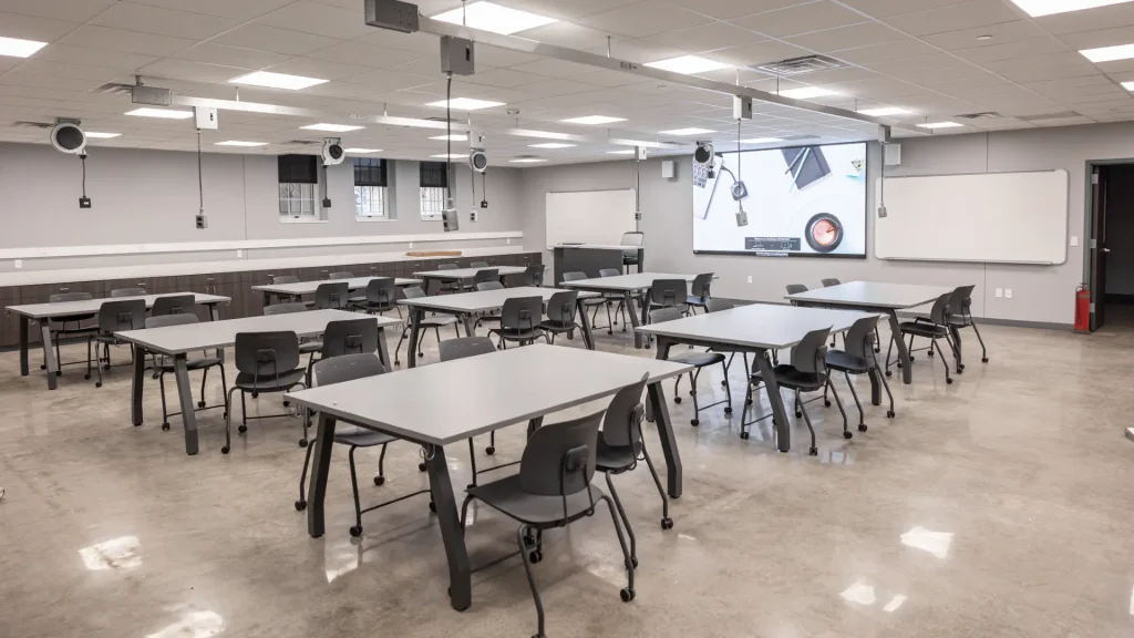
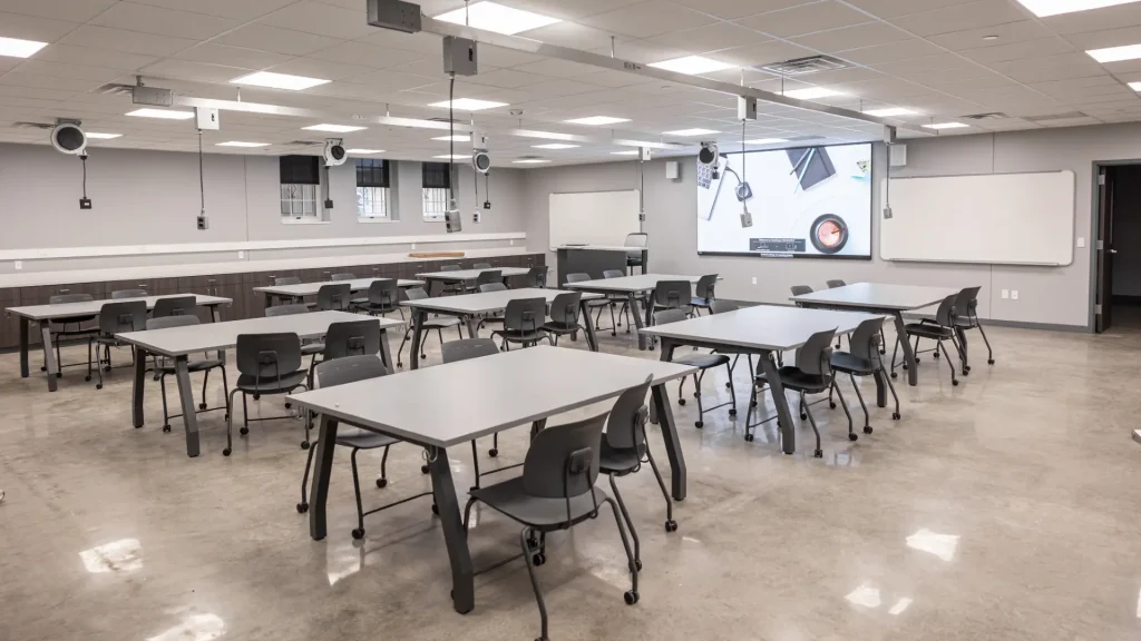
- fire extinguisher (1082, 307)
